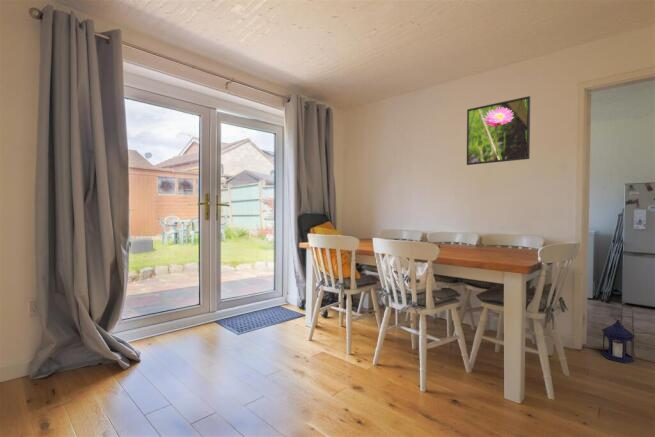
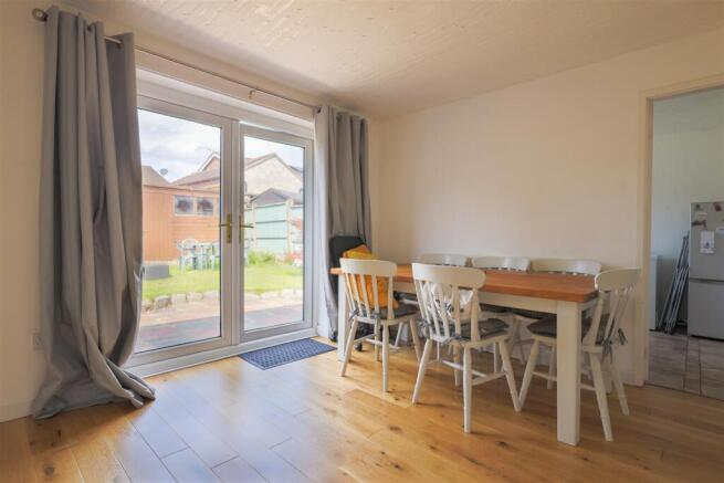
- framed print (496, 132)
- lantern (617, 336)
